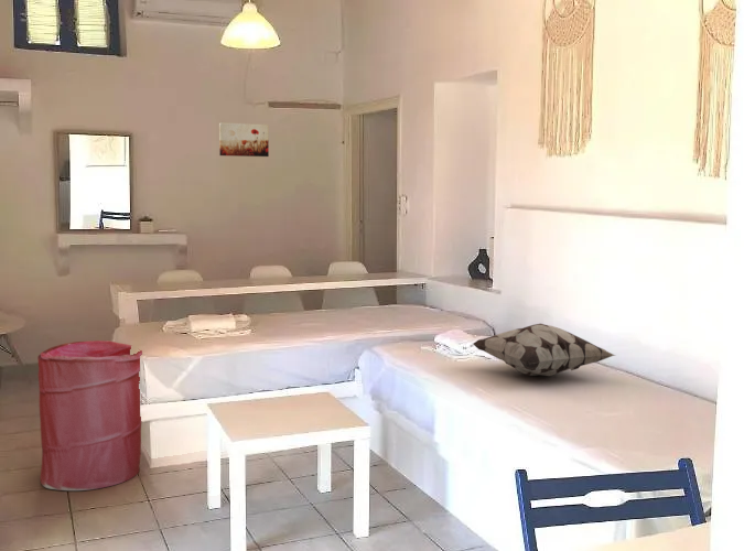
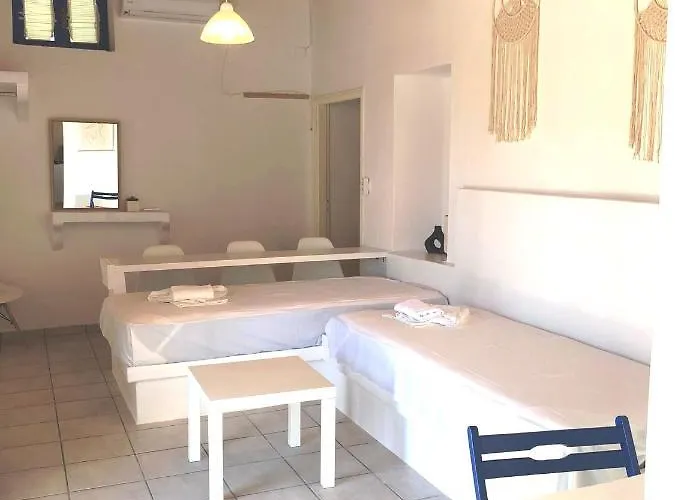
- wall art (244, 140)
- laundry hamper (93, 410)
- decorative pillow (541, 348)
